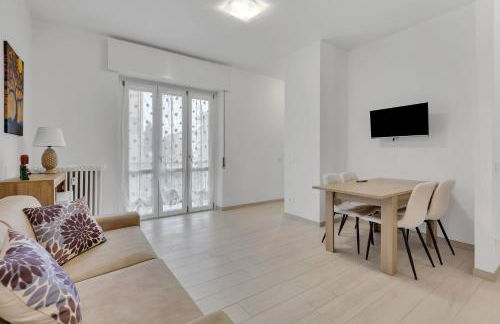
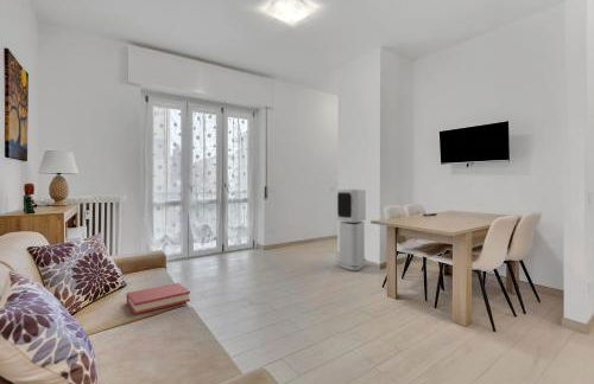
+ air purifier (354, 228)
+ hardback book (158, 296)
